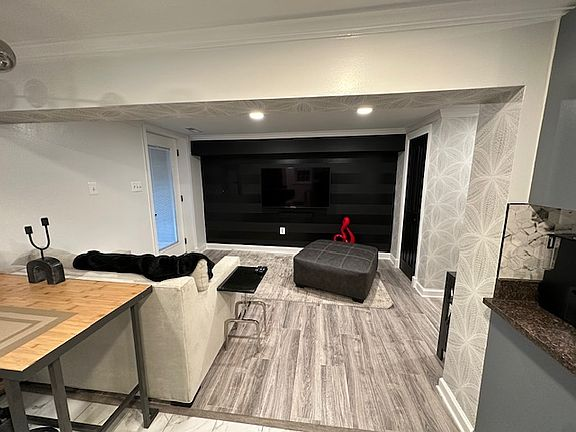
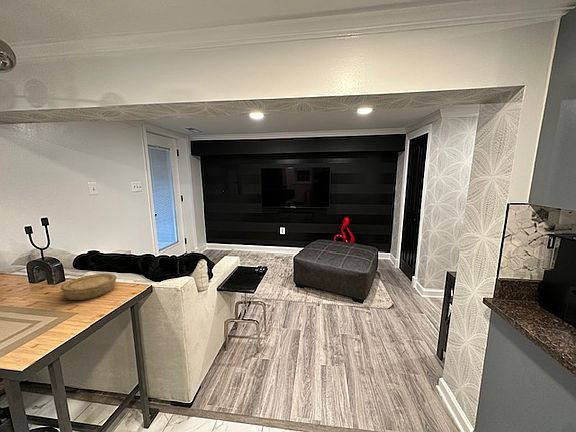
+ bowl (90, 286)
